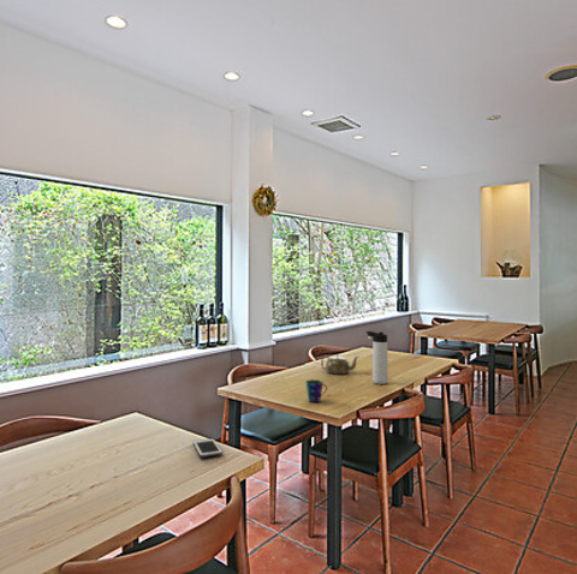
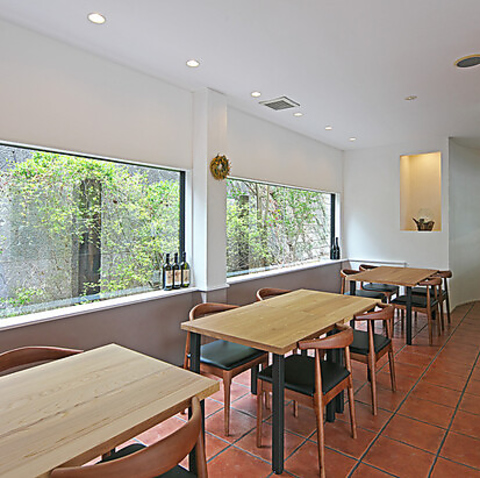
- cell phone (207, 447)
- thermos bottle (376, 357)
- cup (316, 391)
- teapot (339, 363)
